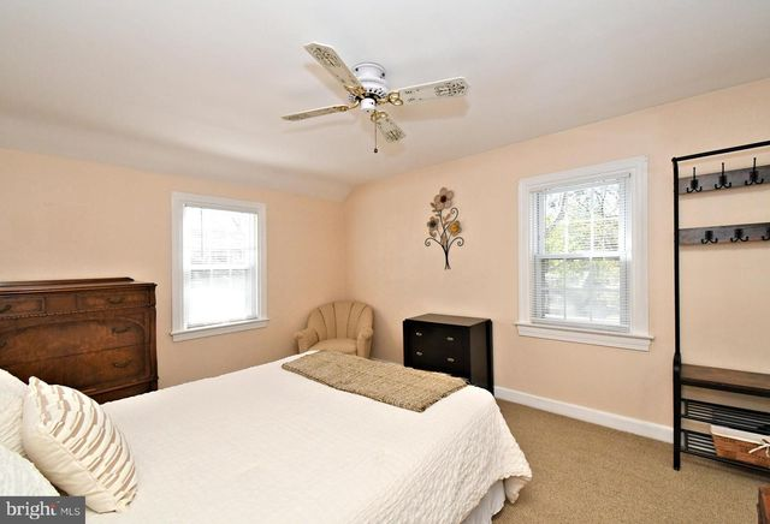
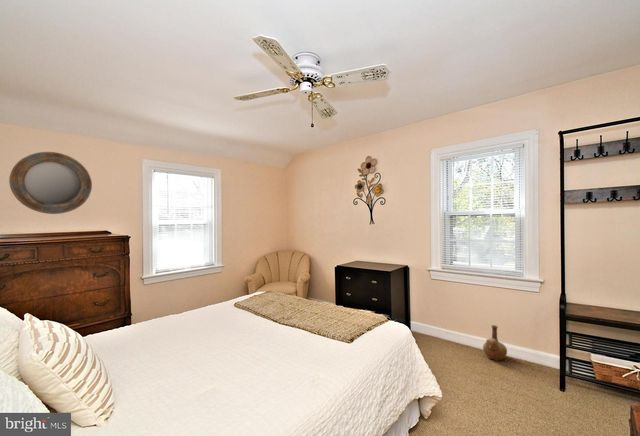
+ home mirror (53, 183)
+ vase (494, 342)
